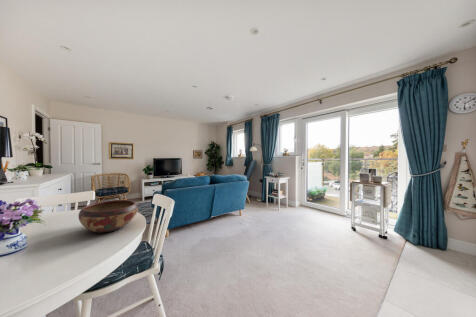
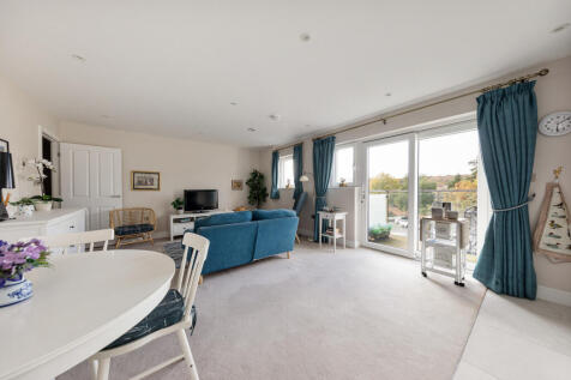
- decorative bowl (110, 216)
